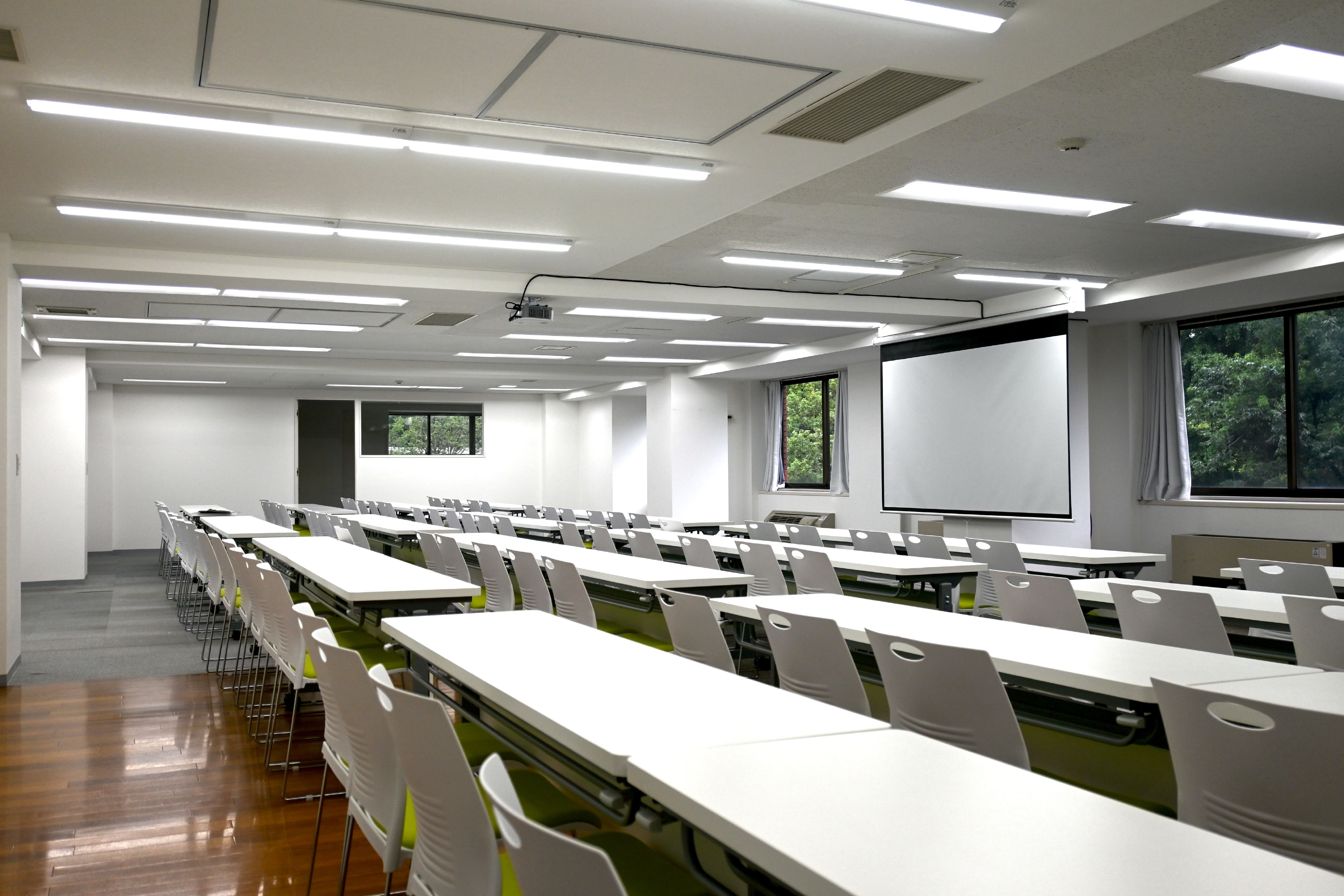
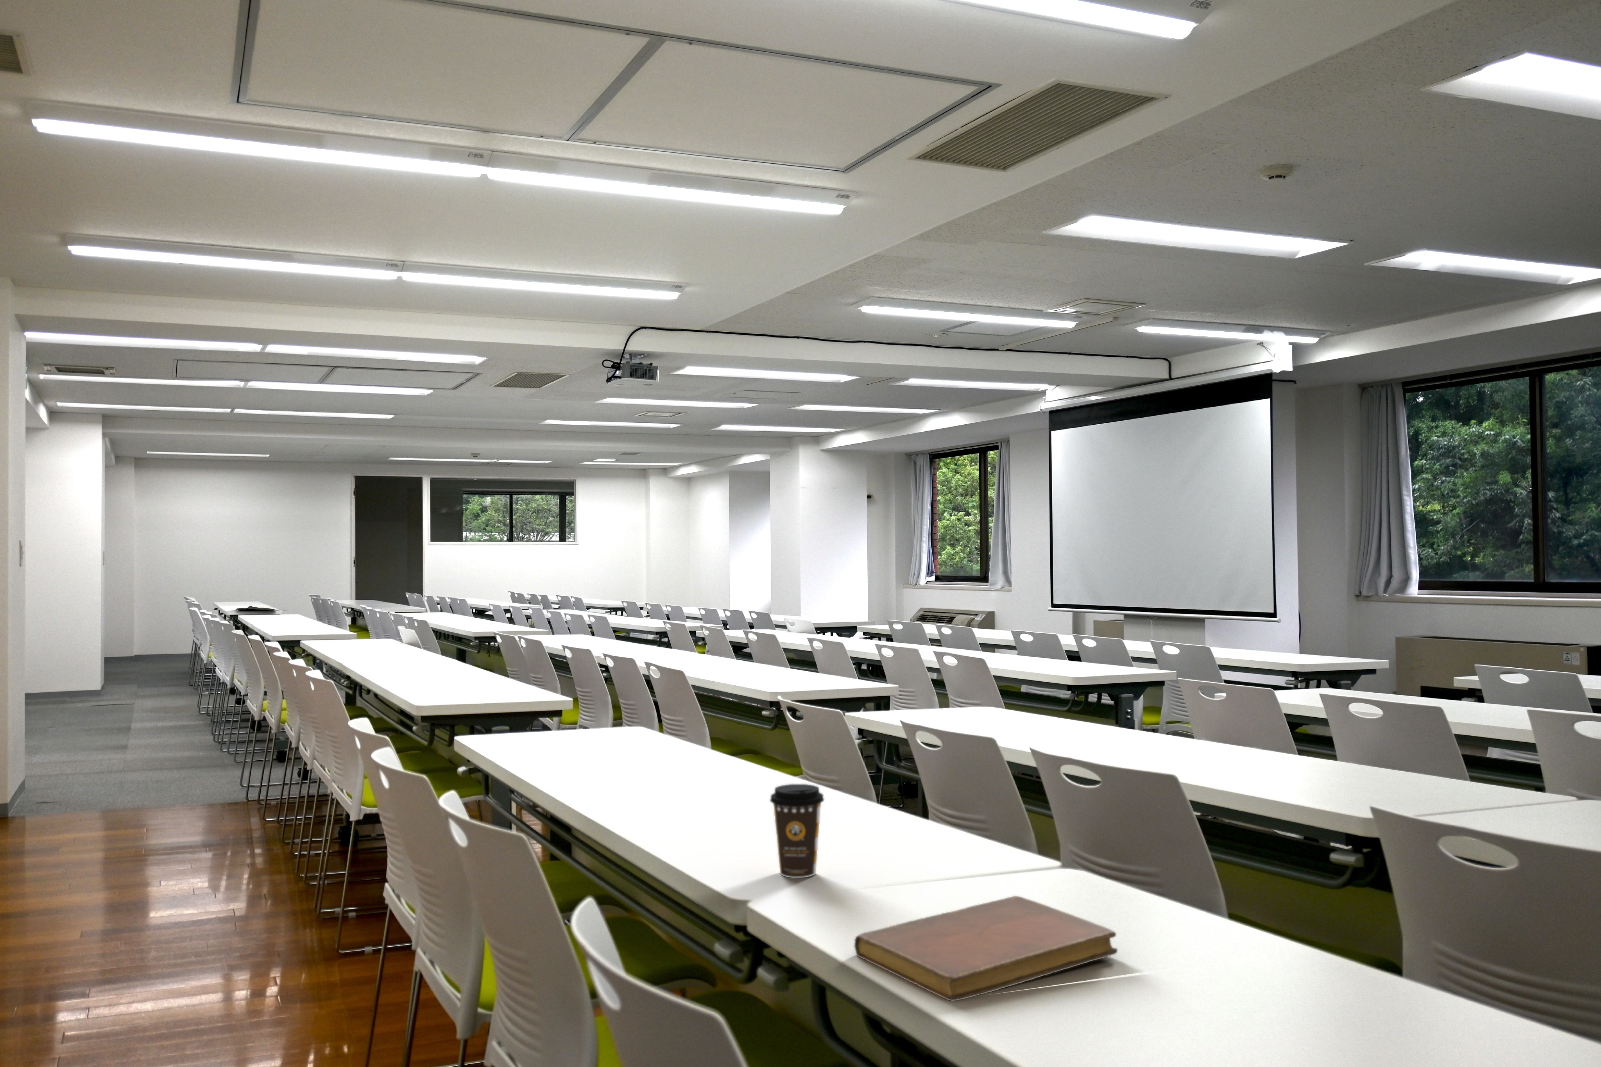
+ coffee cup (797, 831)
+ notebook (985, 943)
